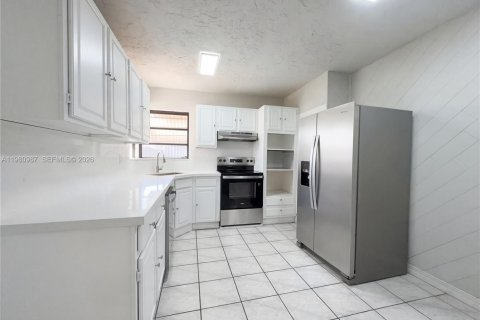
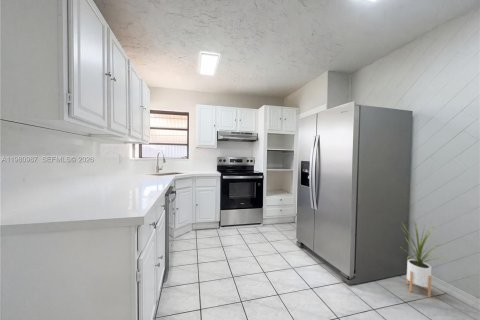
+ house plant (420, 255)
